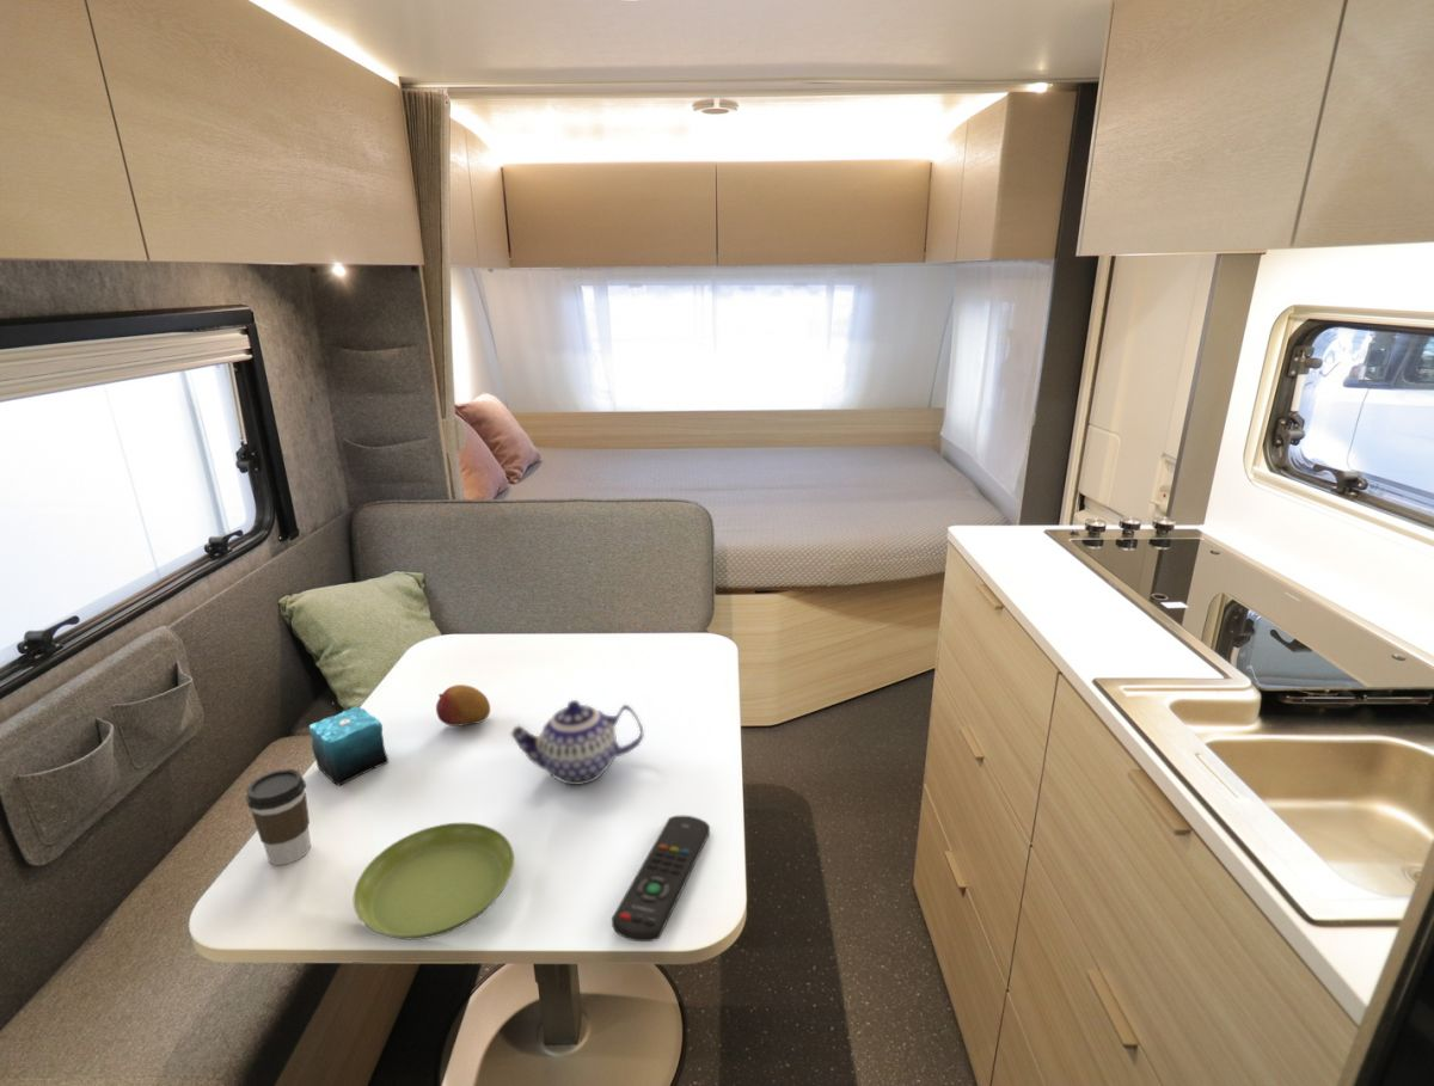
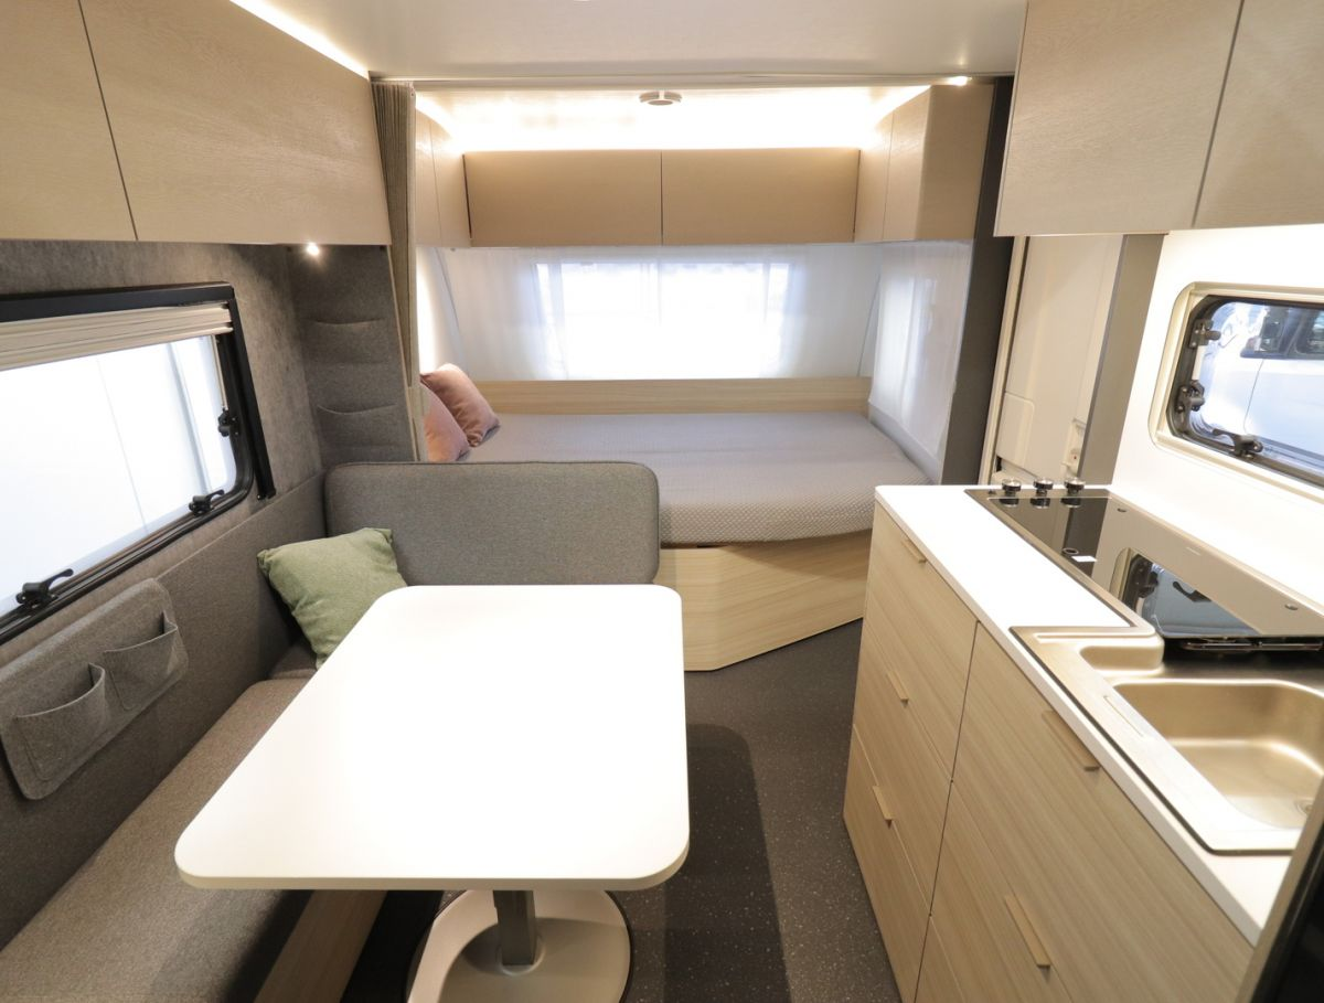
- coffee cup (282, 817)
- saucer (437, 882)
- fruit (462, 705)
- teapot (578, 735)
- remote control (664, 871)
- candle (345, 735)
